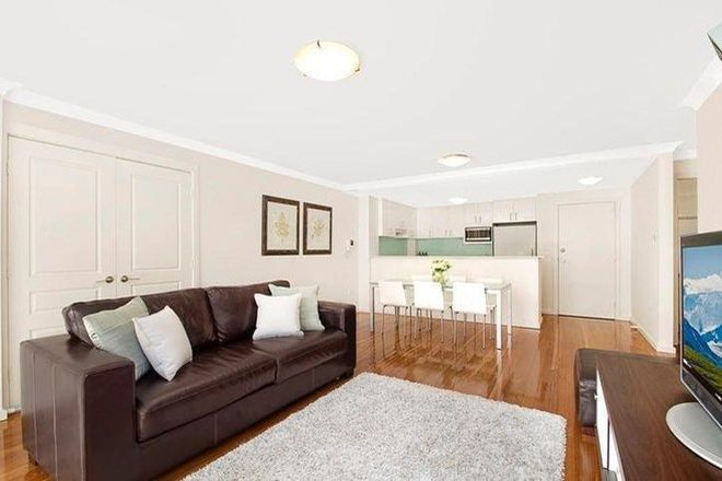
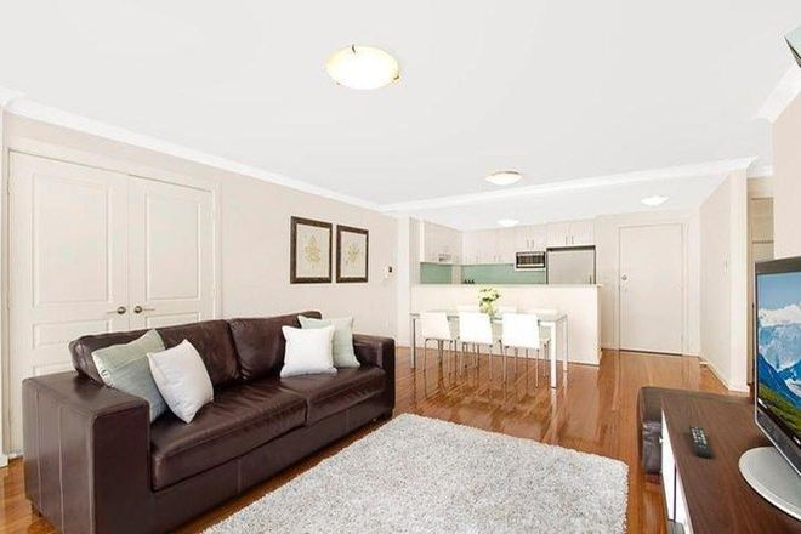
+ remote control (699, 441)
